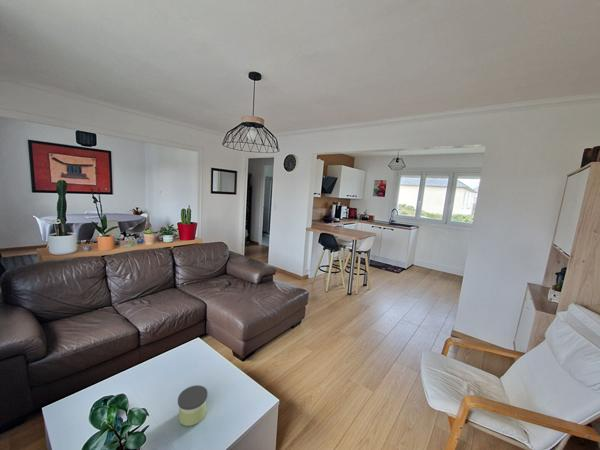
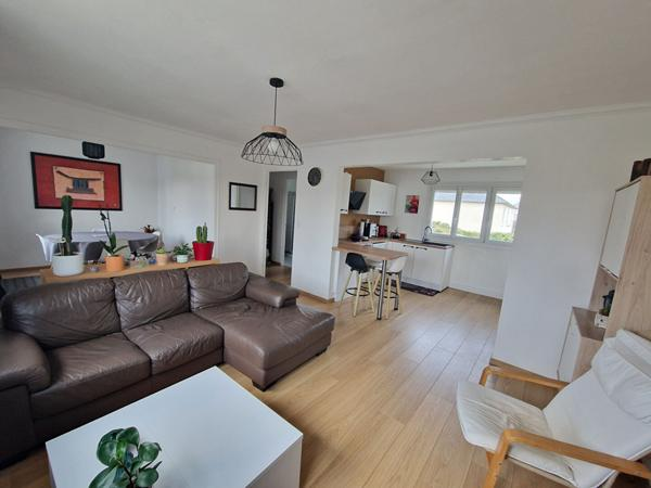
- candle (192, 405)
